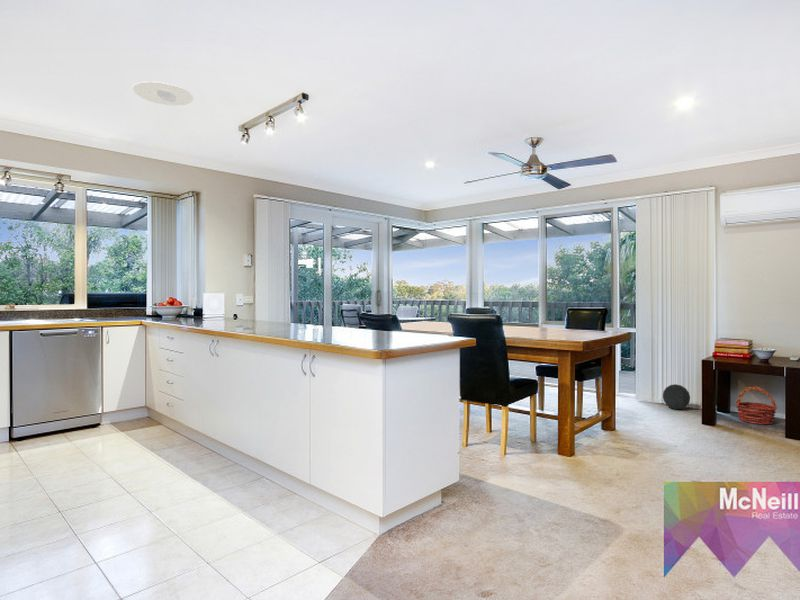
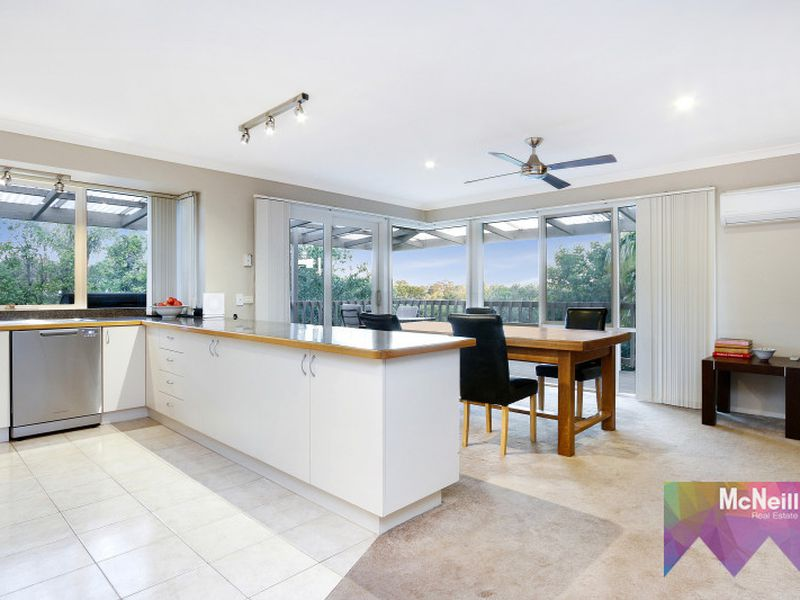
- ball (676, 396)
- recessed light (163, 91)
- basket (755, 403)
